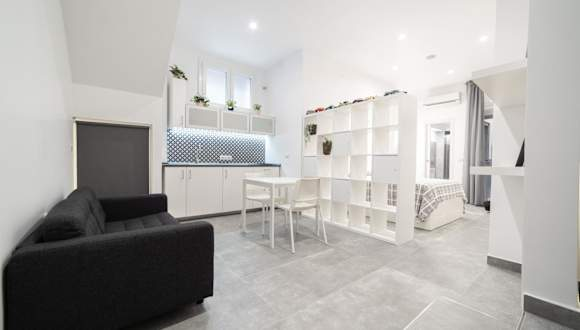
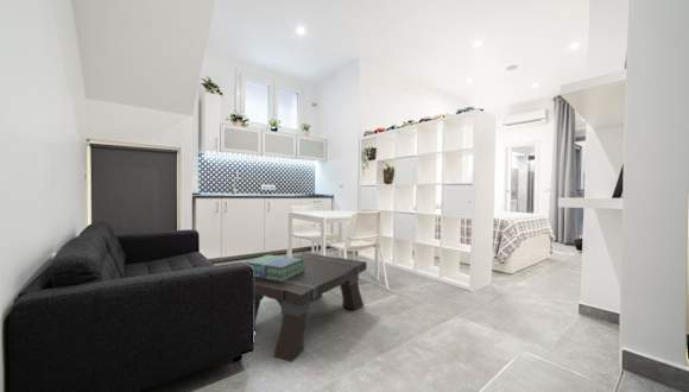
+ stack of books (274, 265)
+ coffee table (303, 292)
